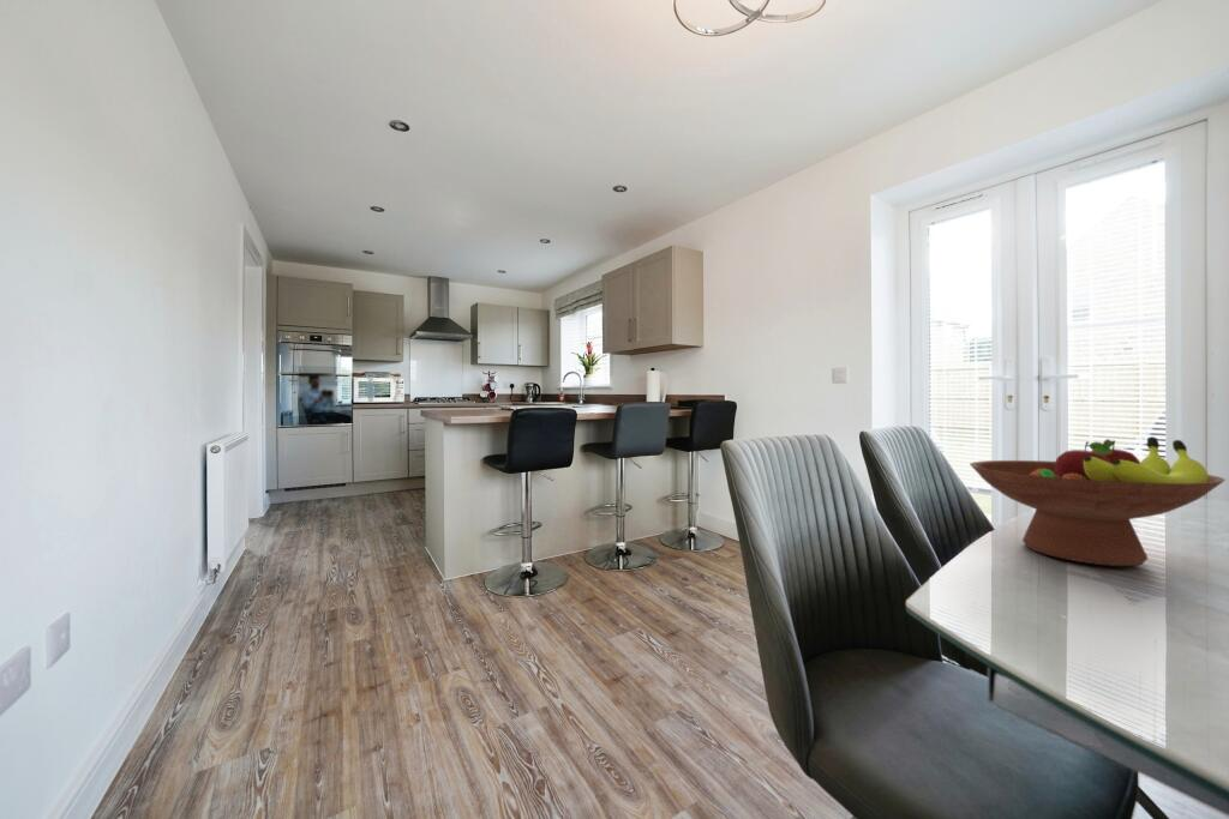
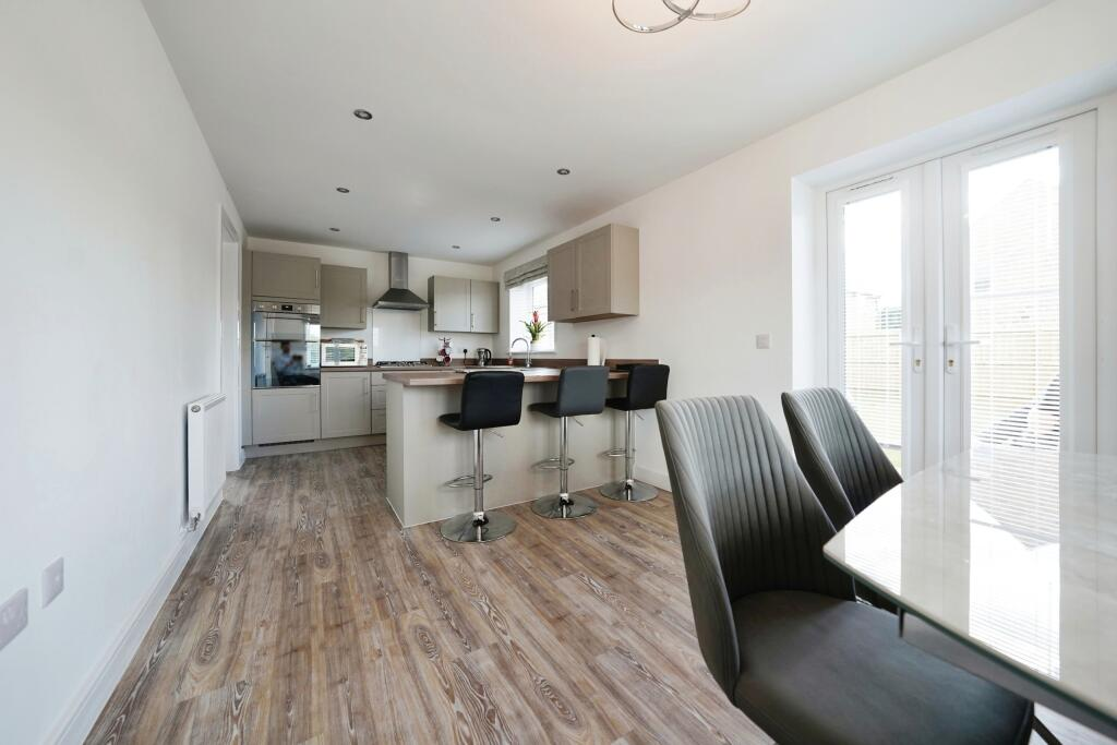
- fruit bowl (1079, 495)
